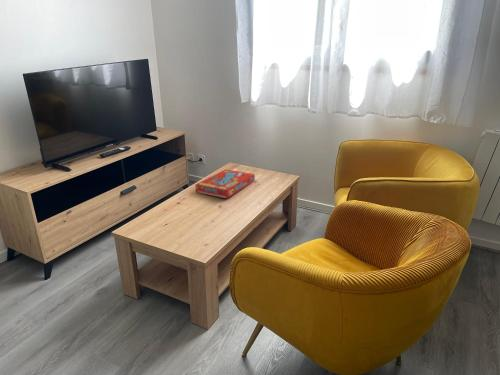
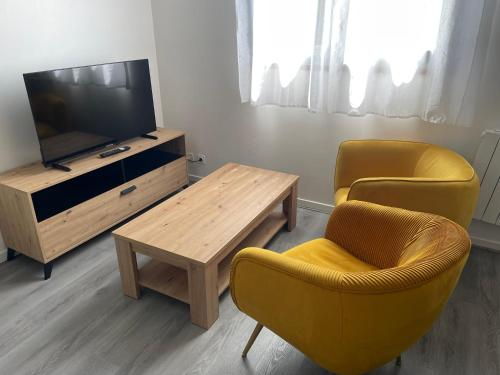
- snack box (226, 182)
